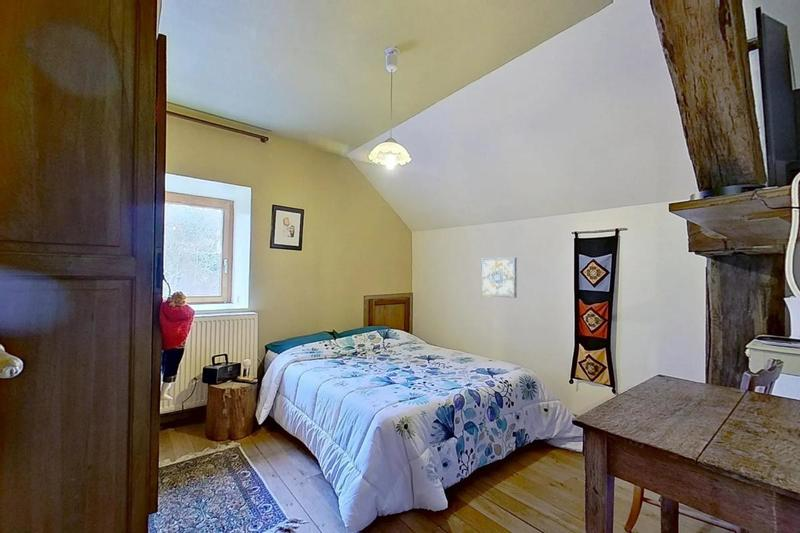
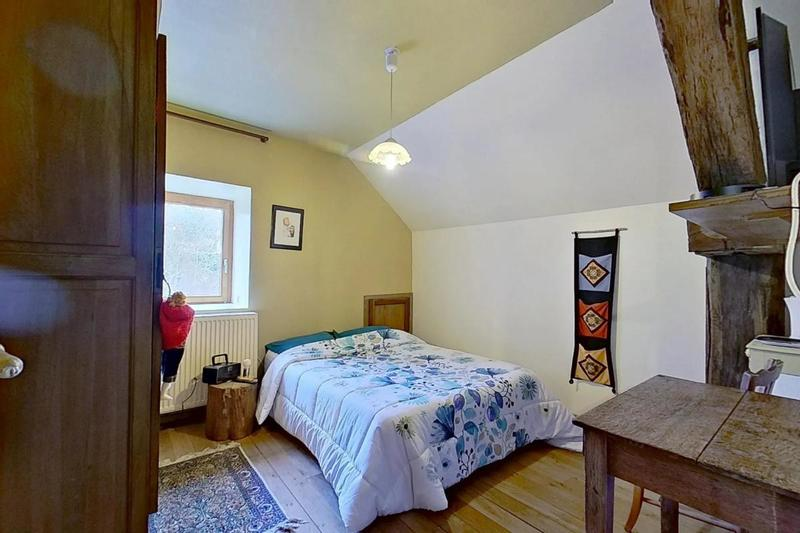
- wall art (498, 277)
